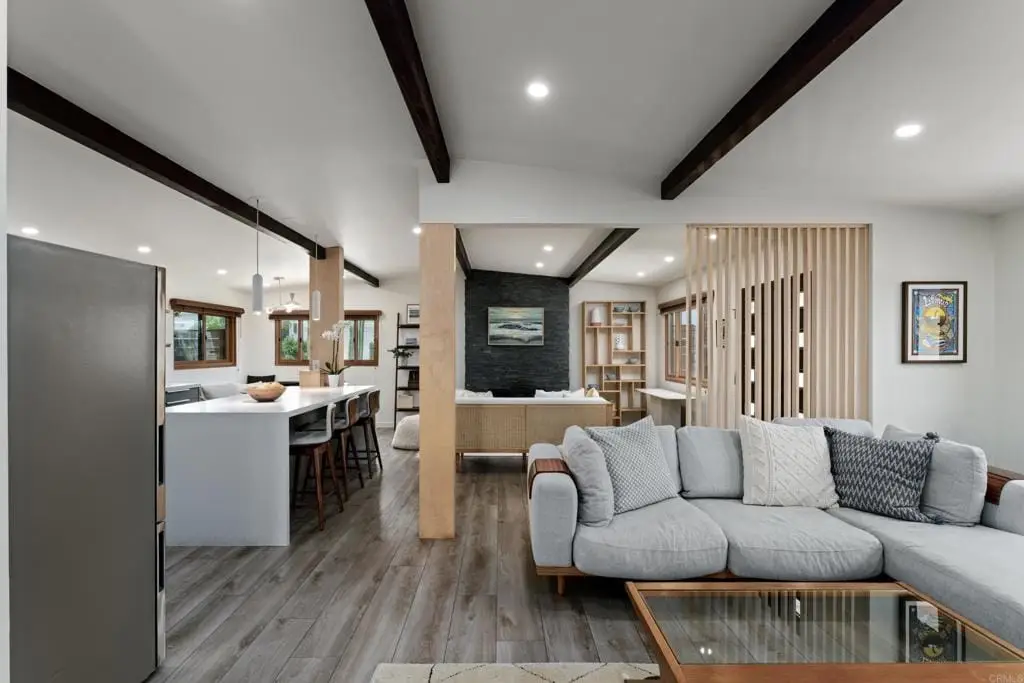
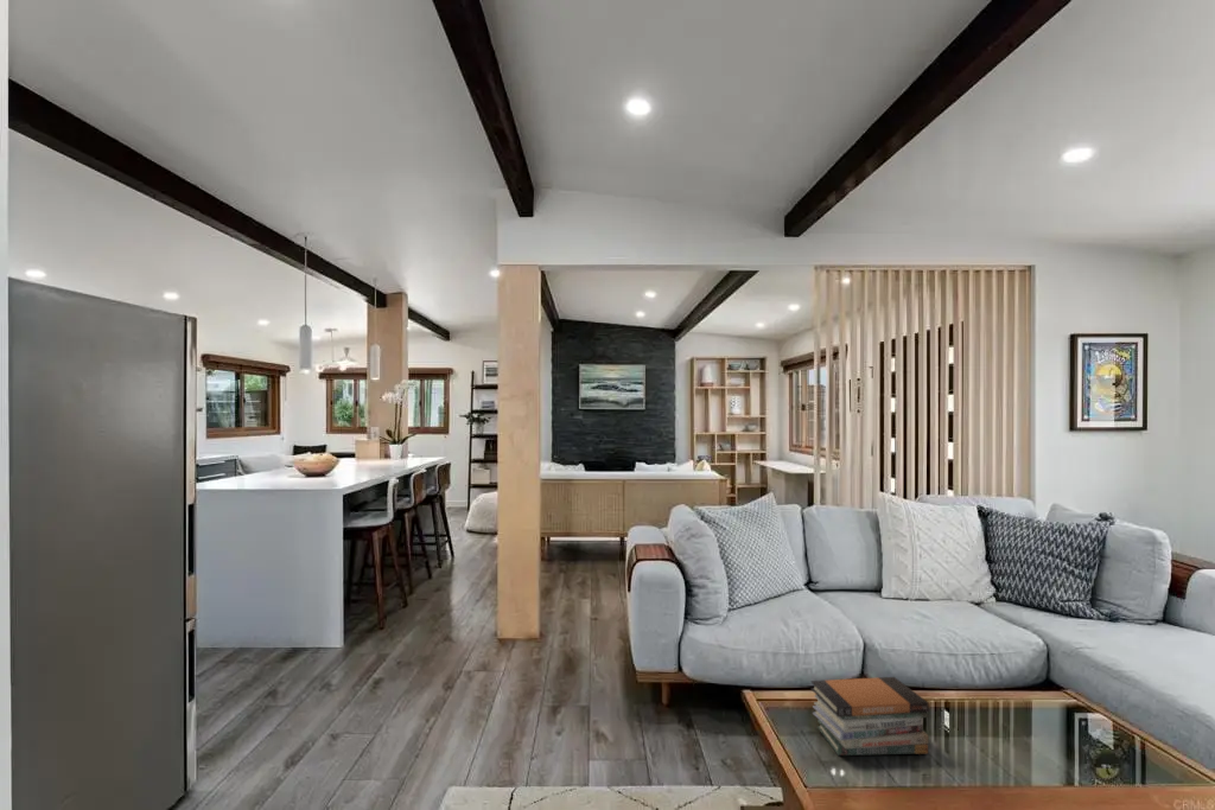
+ book stack (867, 715)
